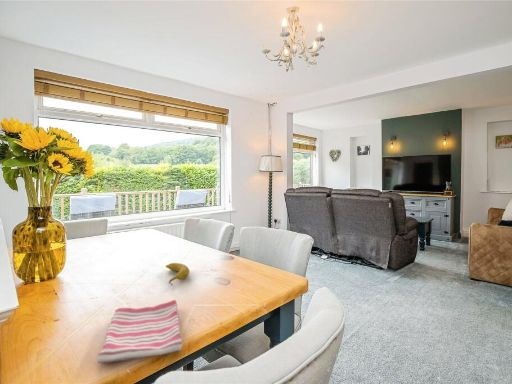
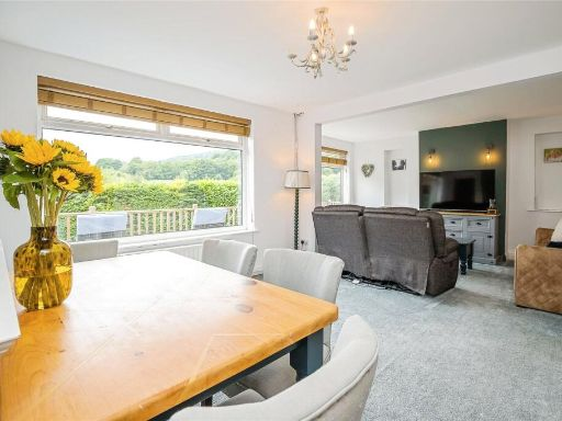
- fruit (176, 270)
- dish towel (144, 326)
